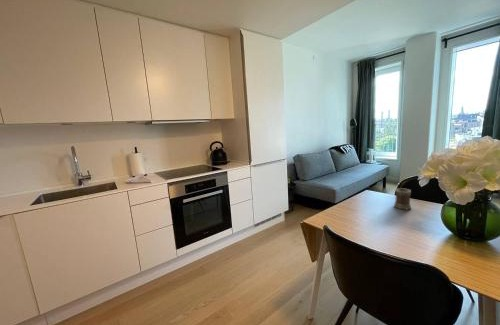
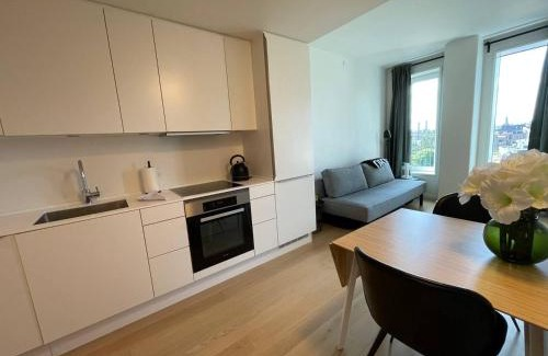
- mug (401, 197)
